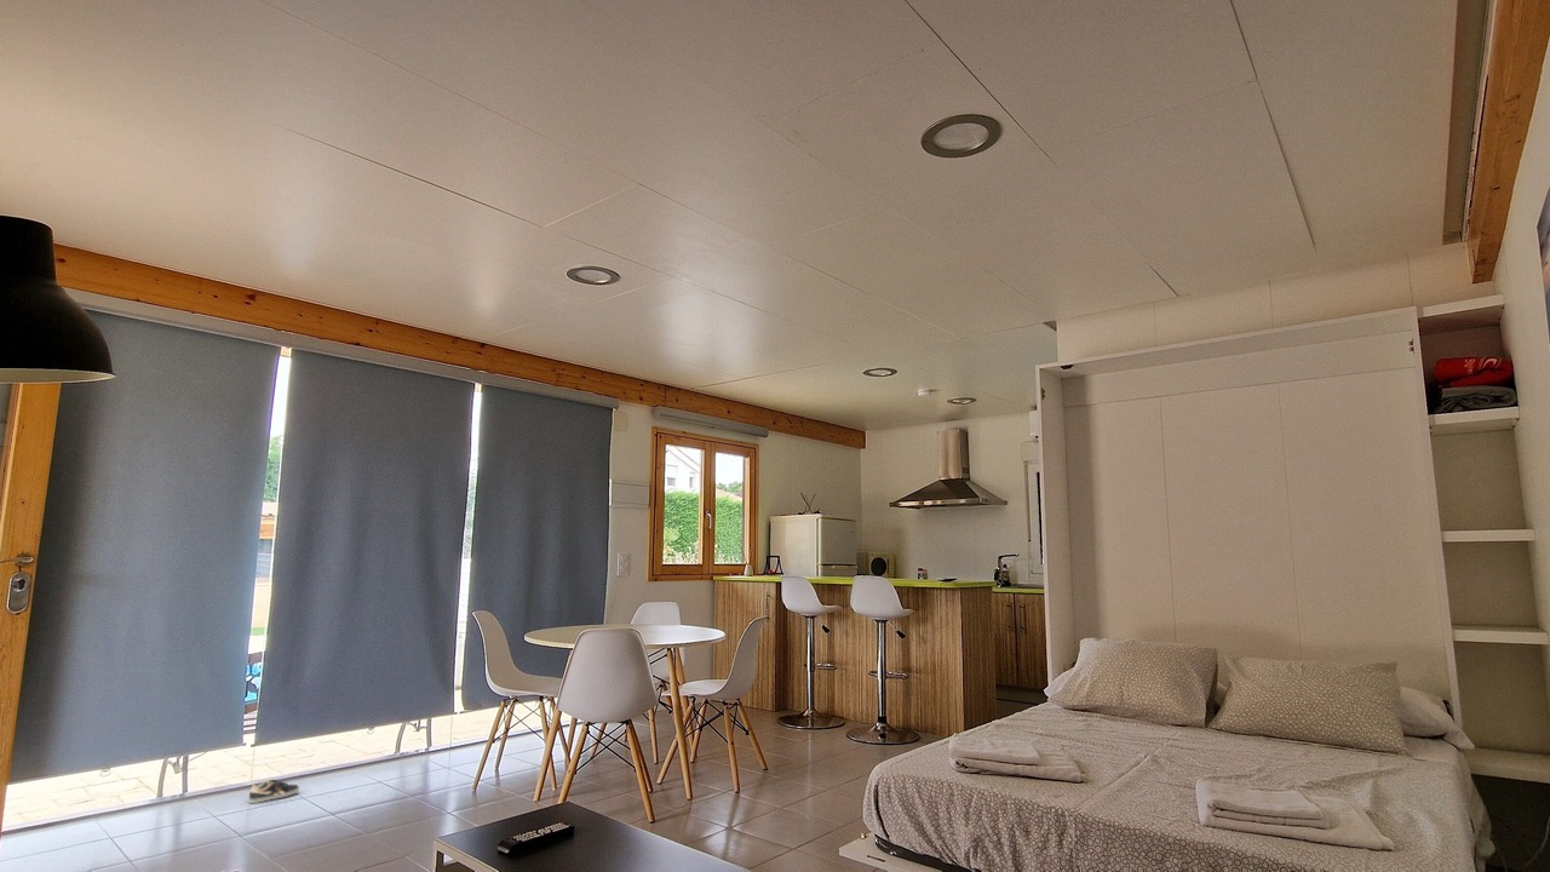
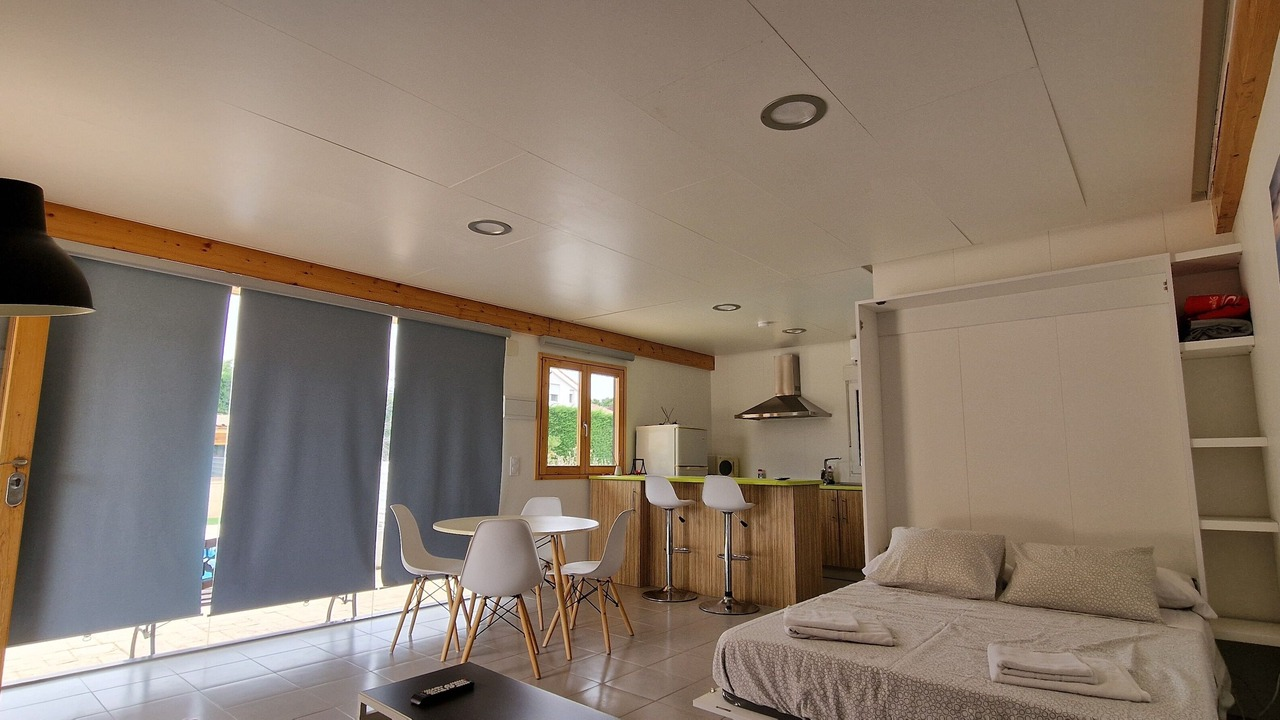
- sneaker (275, 787)
